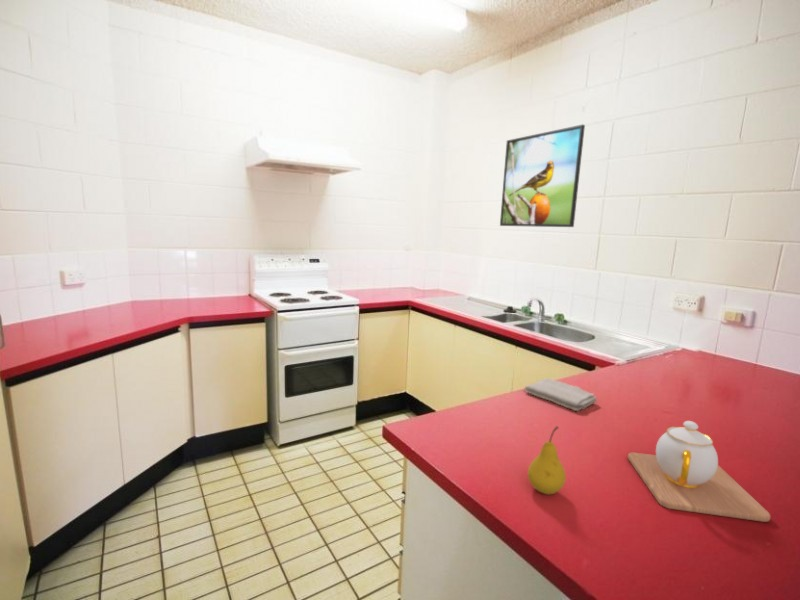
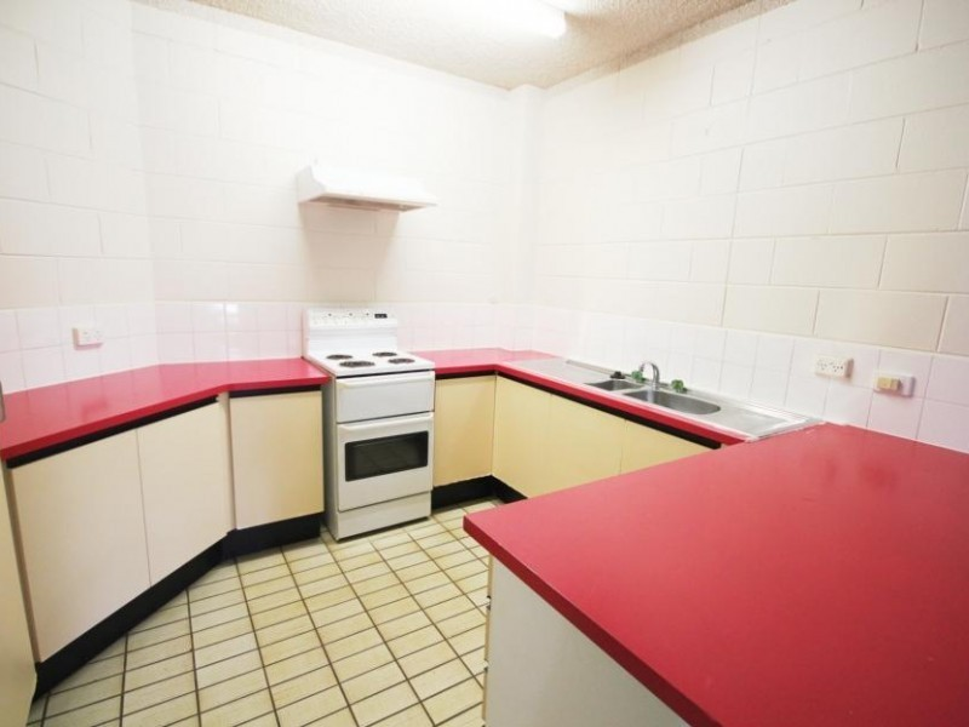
- teapot (695, 454)
- washcloth (560, 392)
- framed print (537, 180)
- fruit (548, 460)
